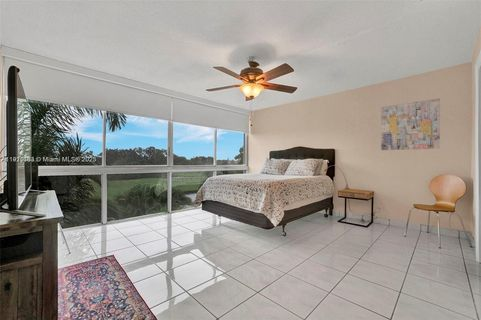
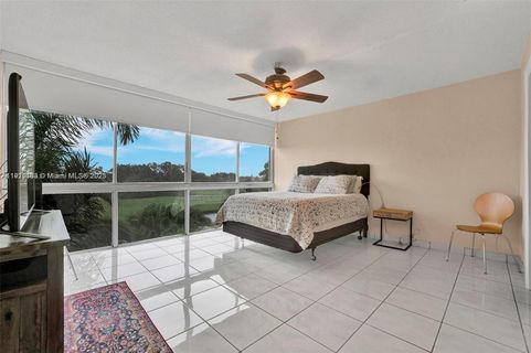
- wall art (408, 126)
